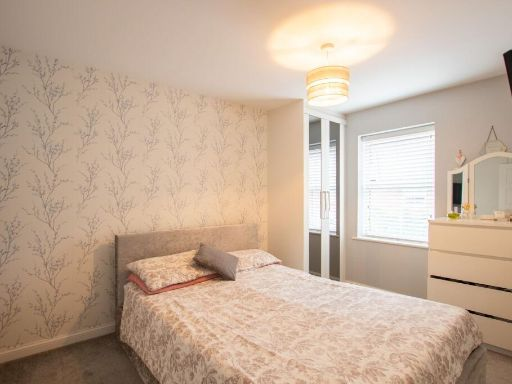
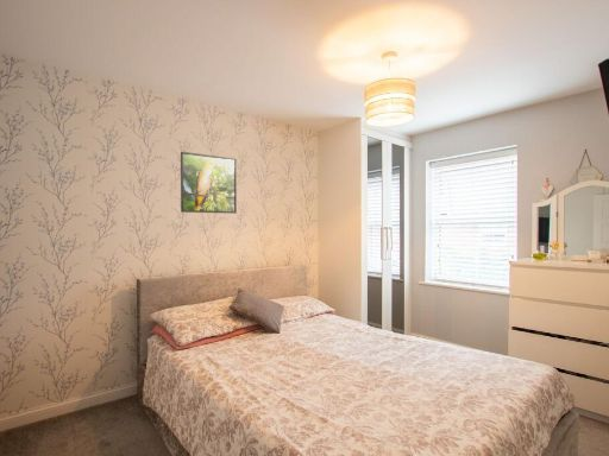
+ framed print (209, 184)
